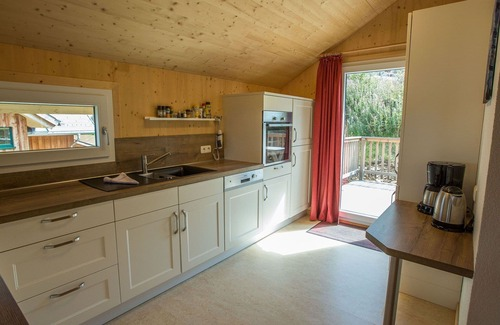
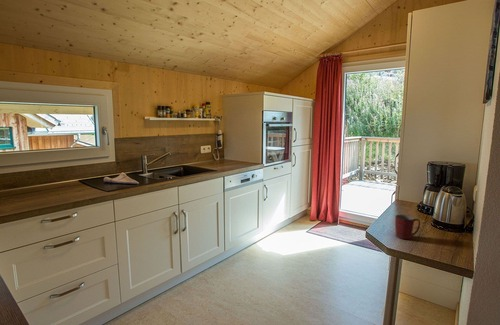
+ mug (407, 227)
